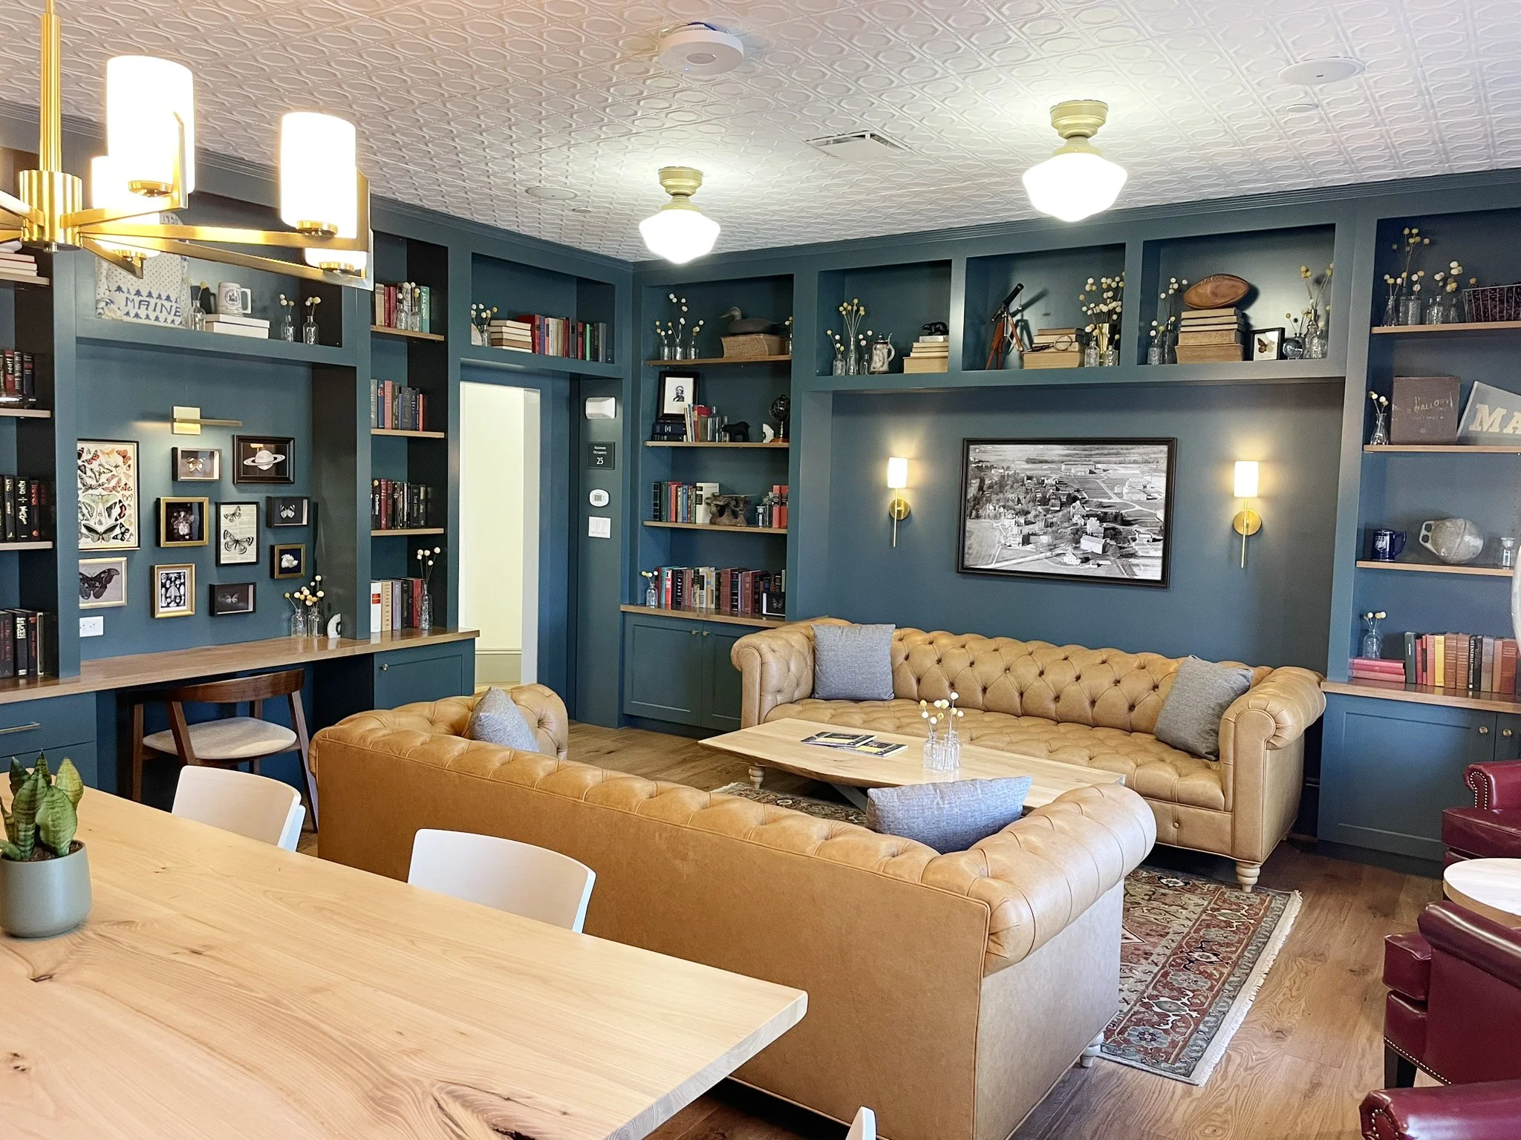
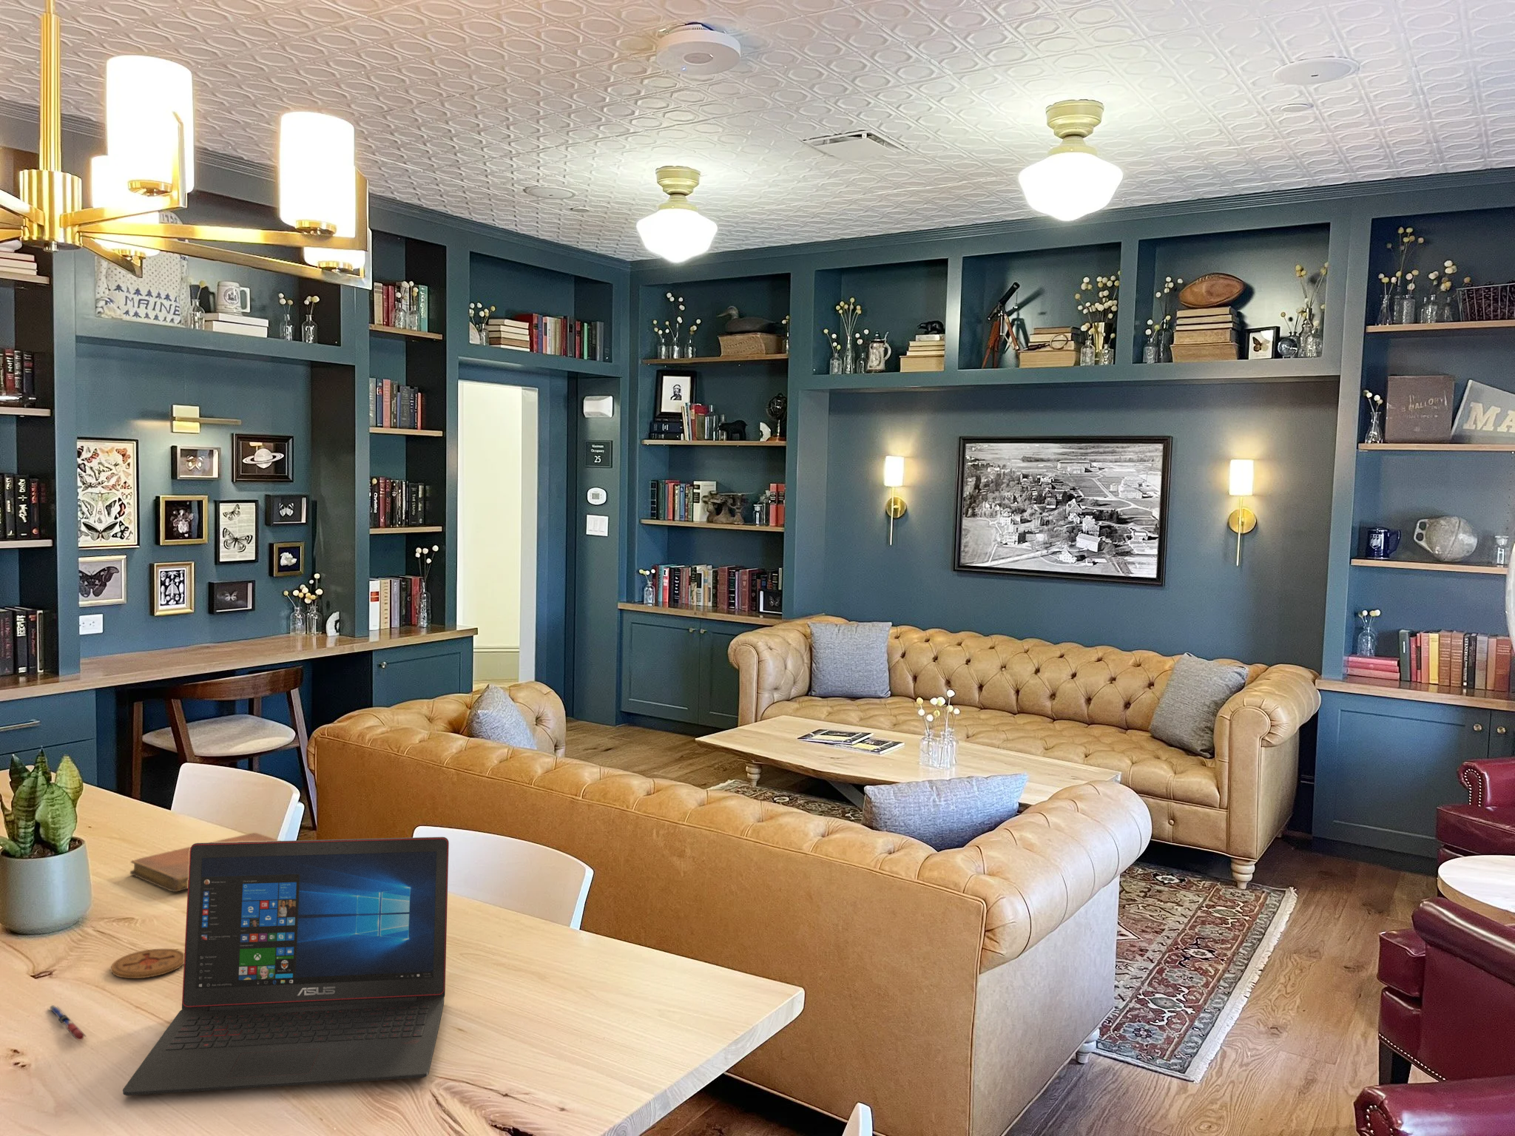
+ notebook (217, 841)
+ pen (66, 1020)
+ laptop (301, 955)
+ coaster (149, 963)
